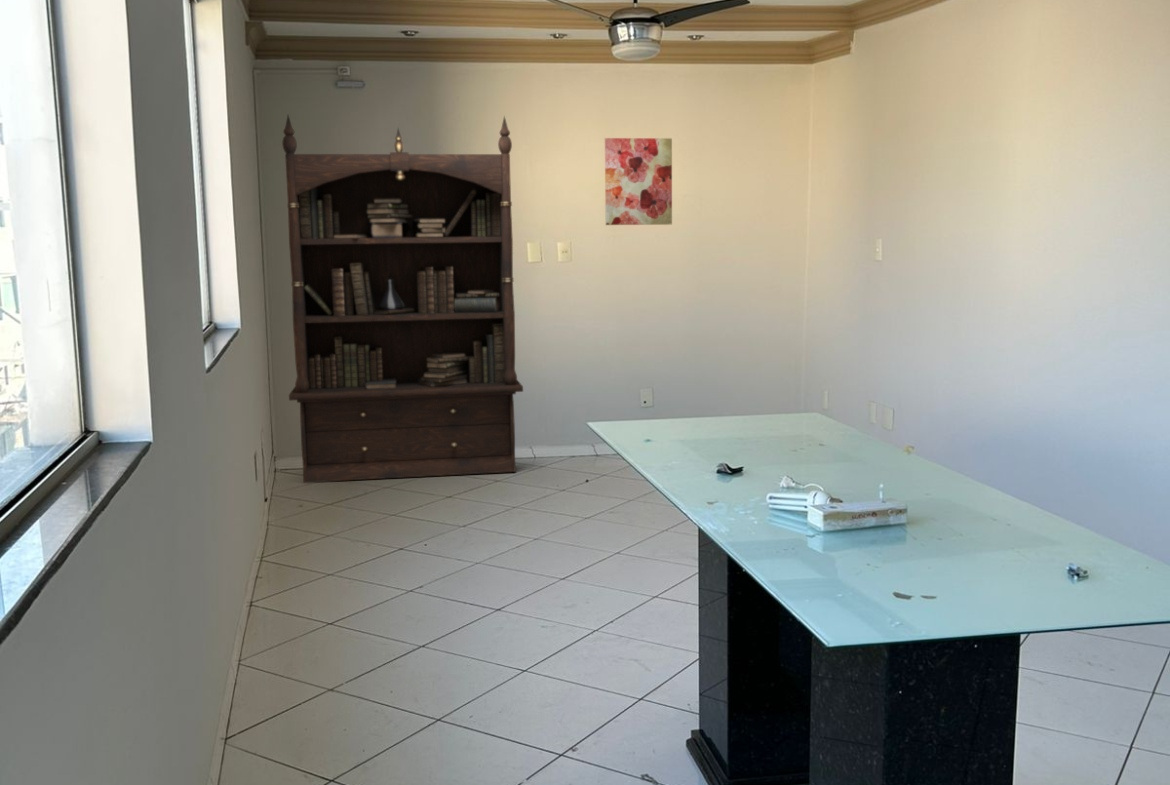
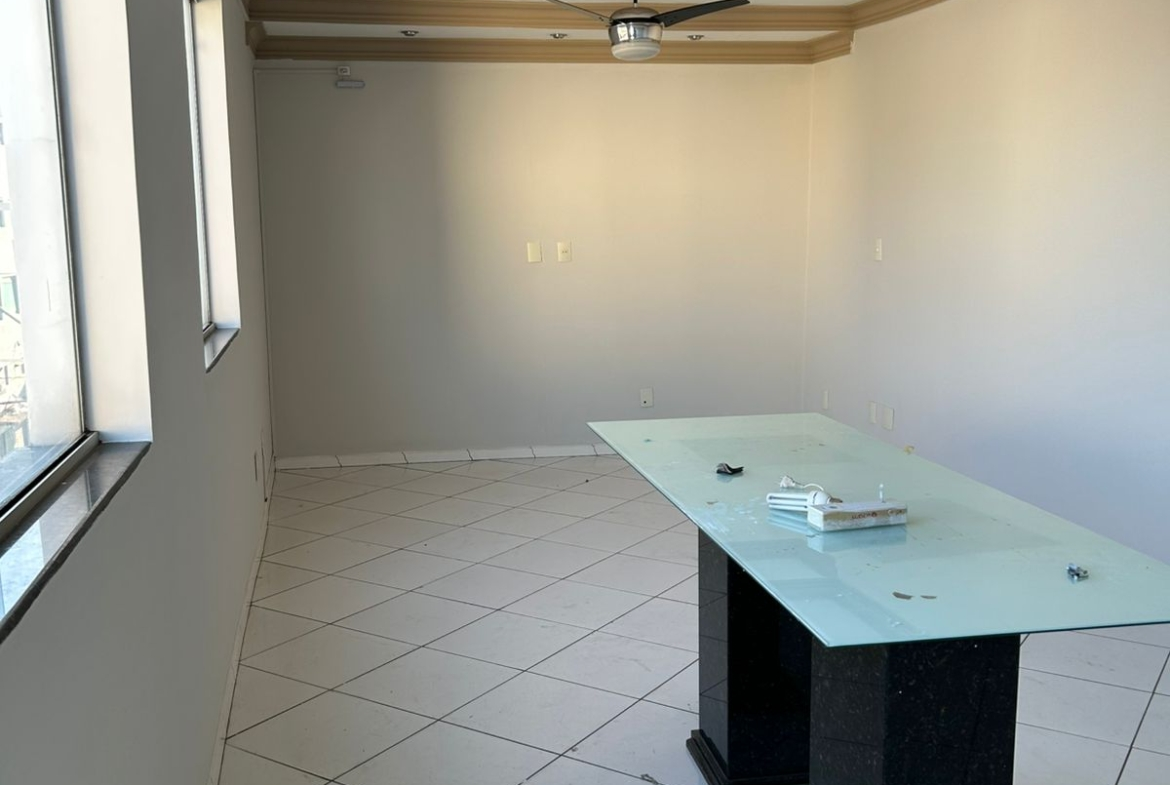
- wall art (638, 181)
- bookcase (404, 297)
